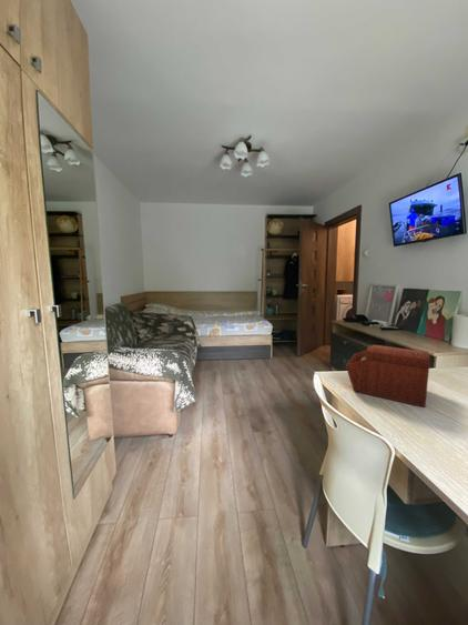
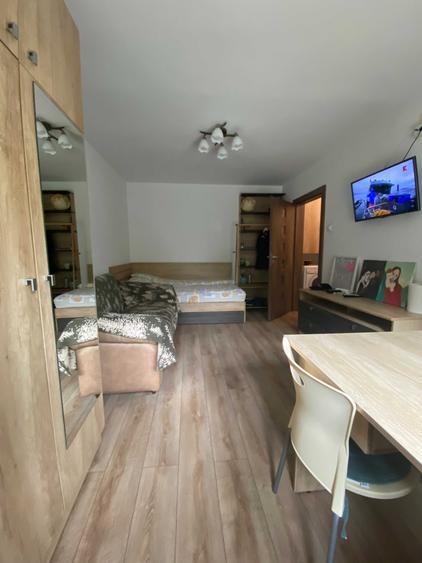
- sewing box (385, 367)
